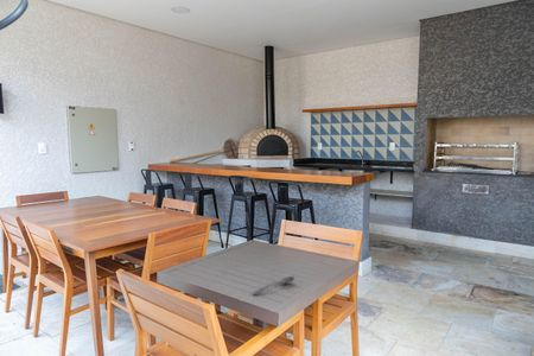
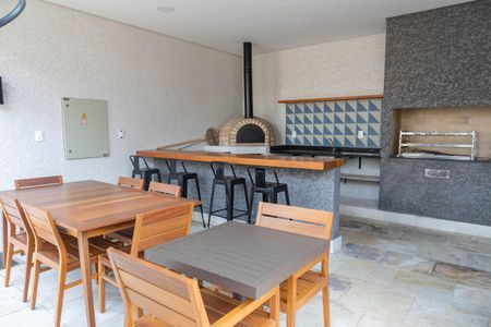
- soupspoon (274, 282)
